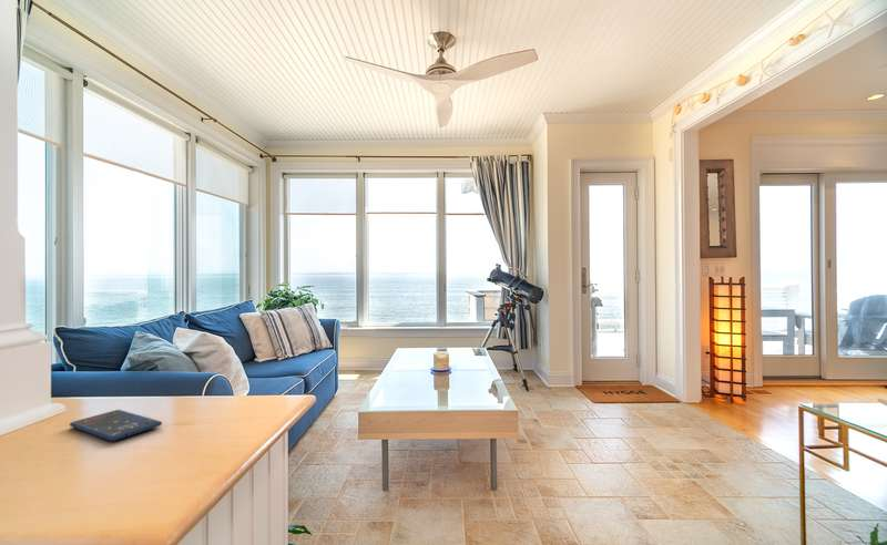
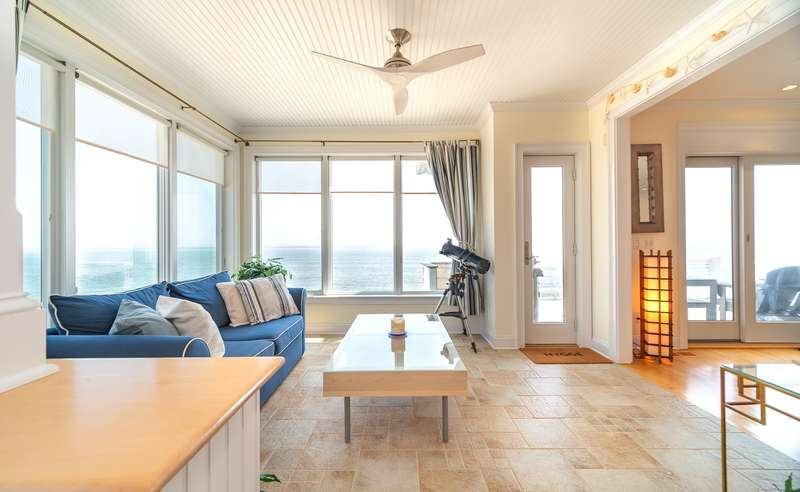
- smartphone (115, 423)
